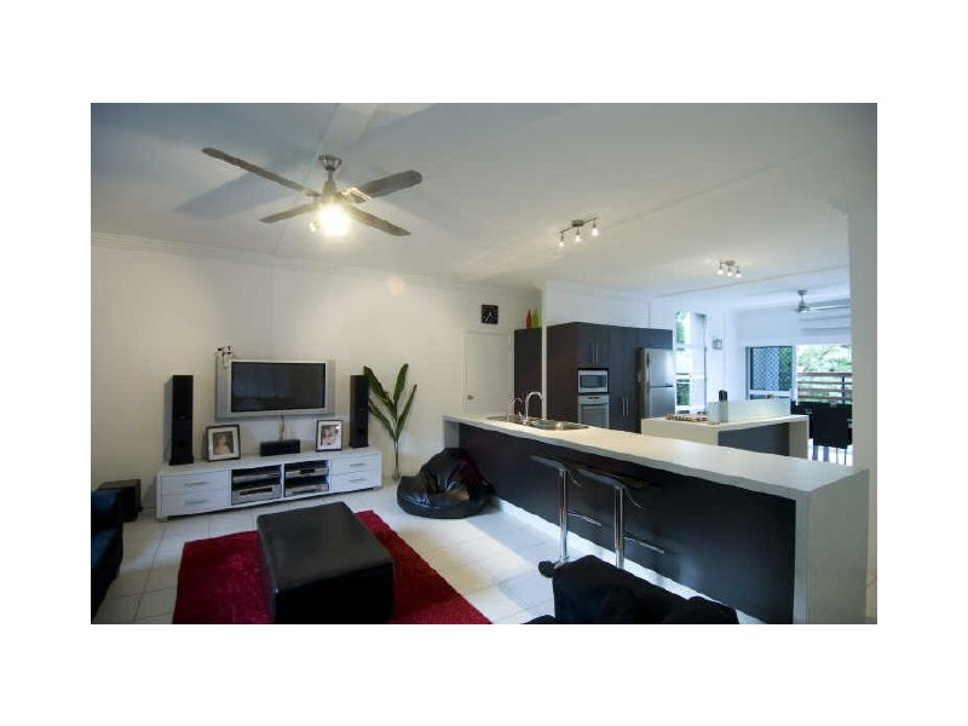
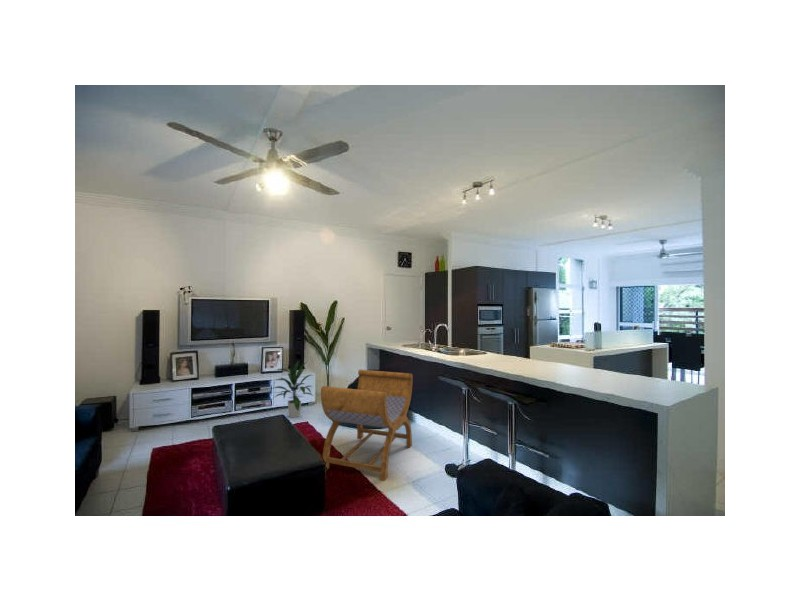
+ stool (370, 418)
+ indoor plant (293, 389)
